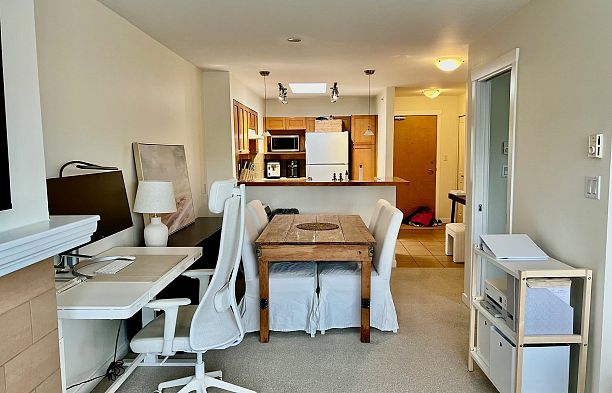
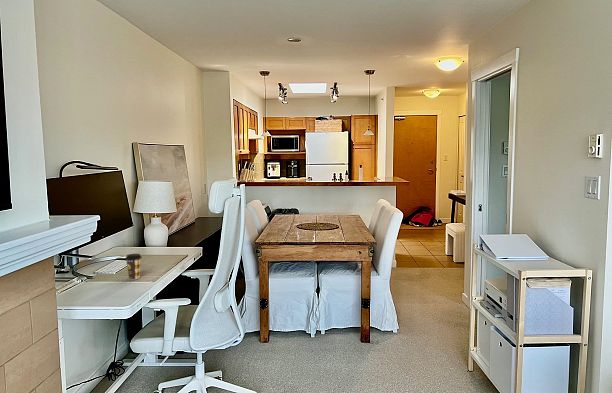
+ coffee cup (133, 266)
